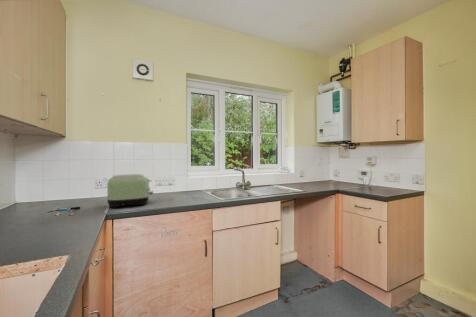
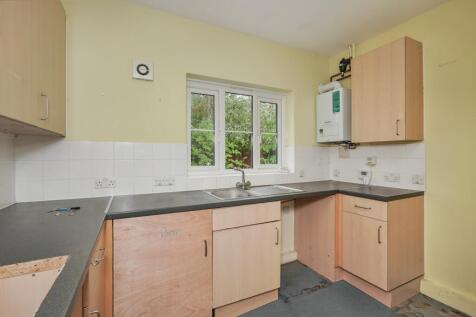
- toaster (130, 189)
